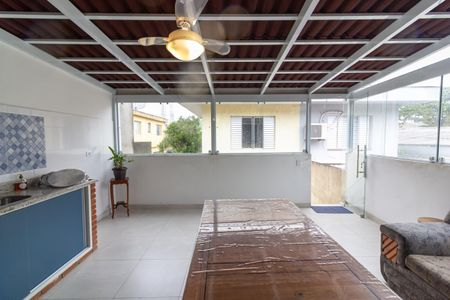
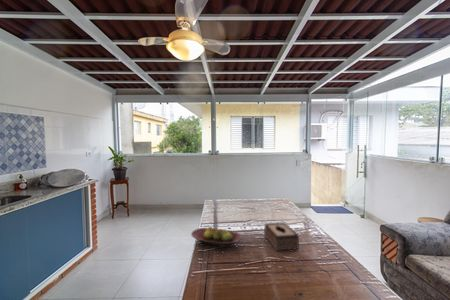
+ fruit bowl (216, 235)
+ tissue box (280, 235)
